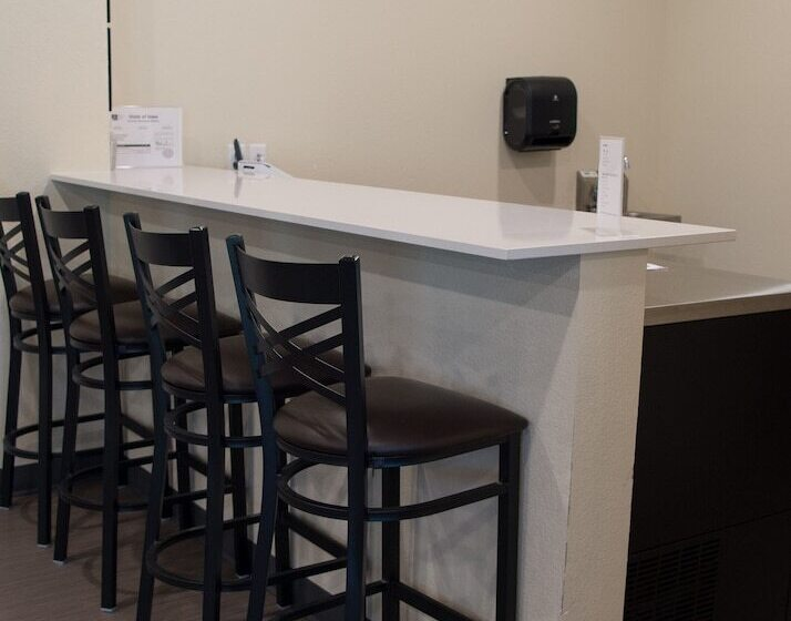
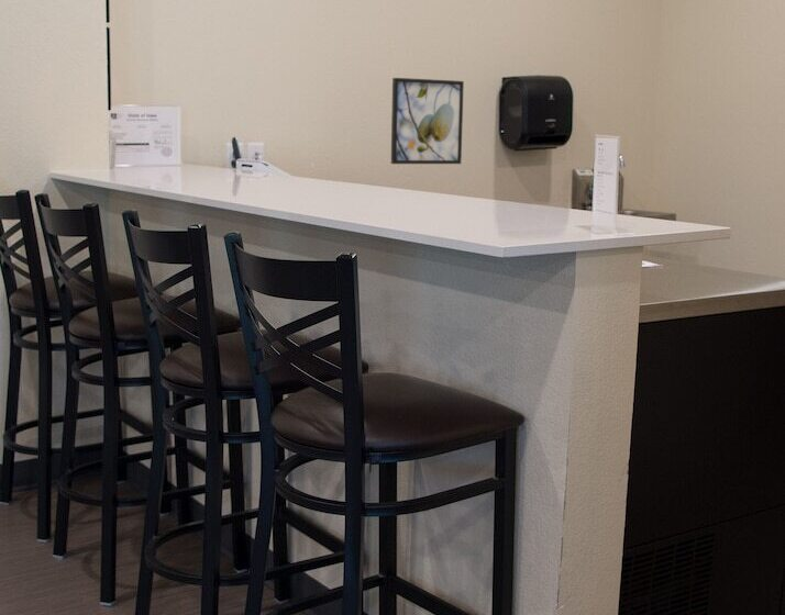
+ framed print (428, 122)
